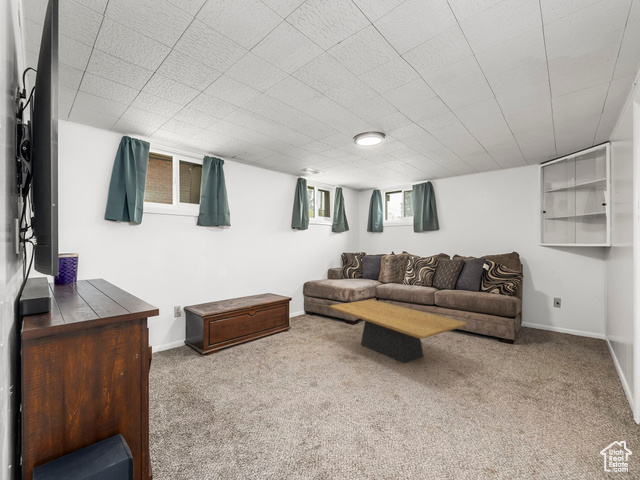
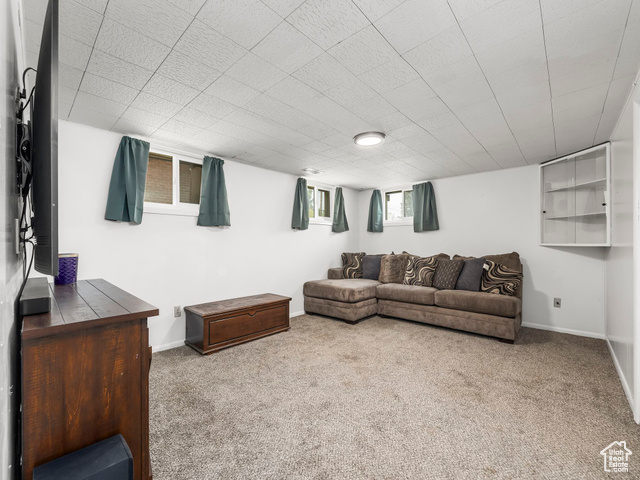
- coffee table (390, 331)
